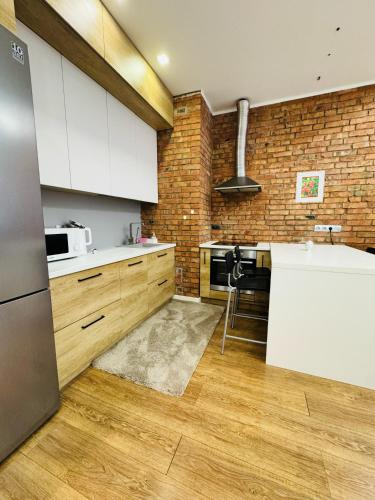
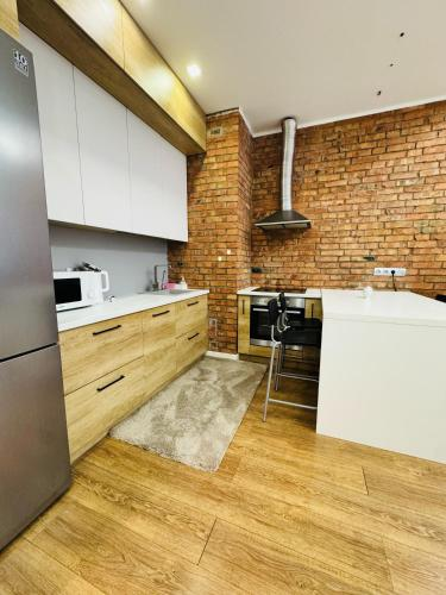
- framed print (309, 187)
